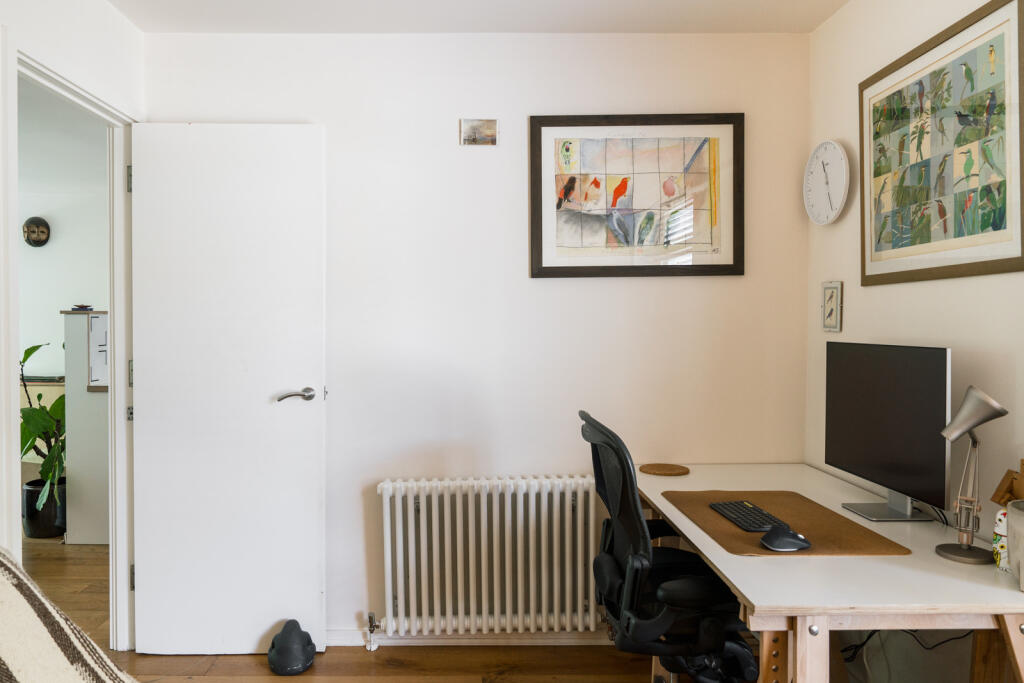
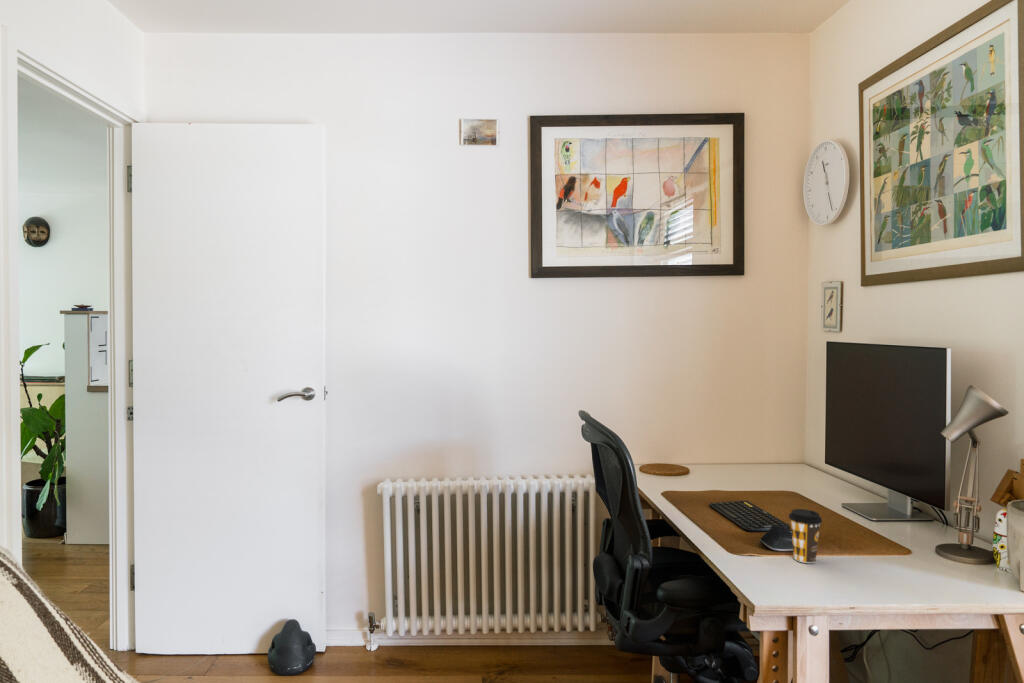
+ coffee cup (804, 536)
